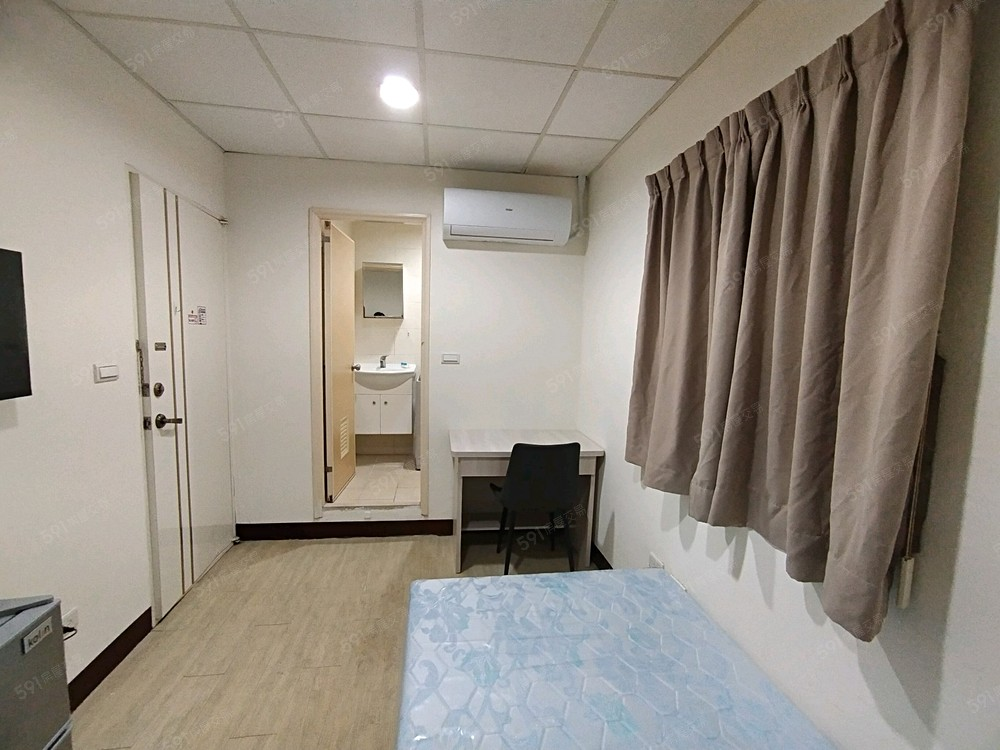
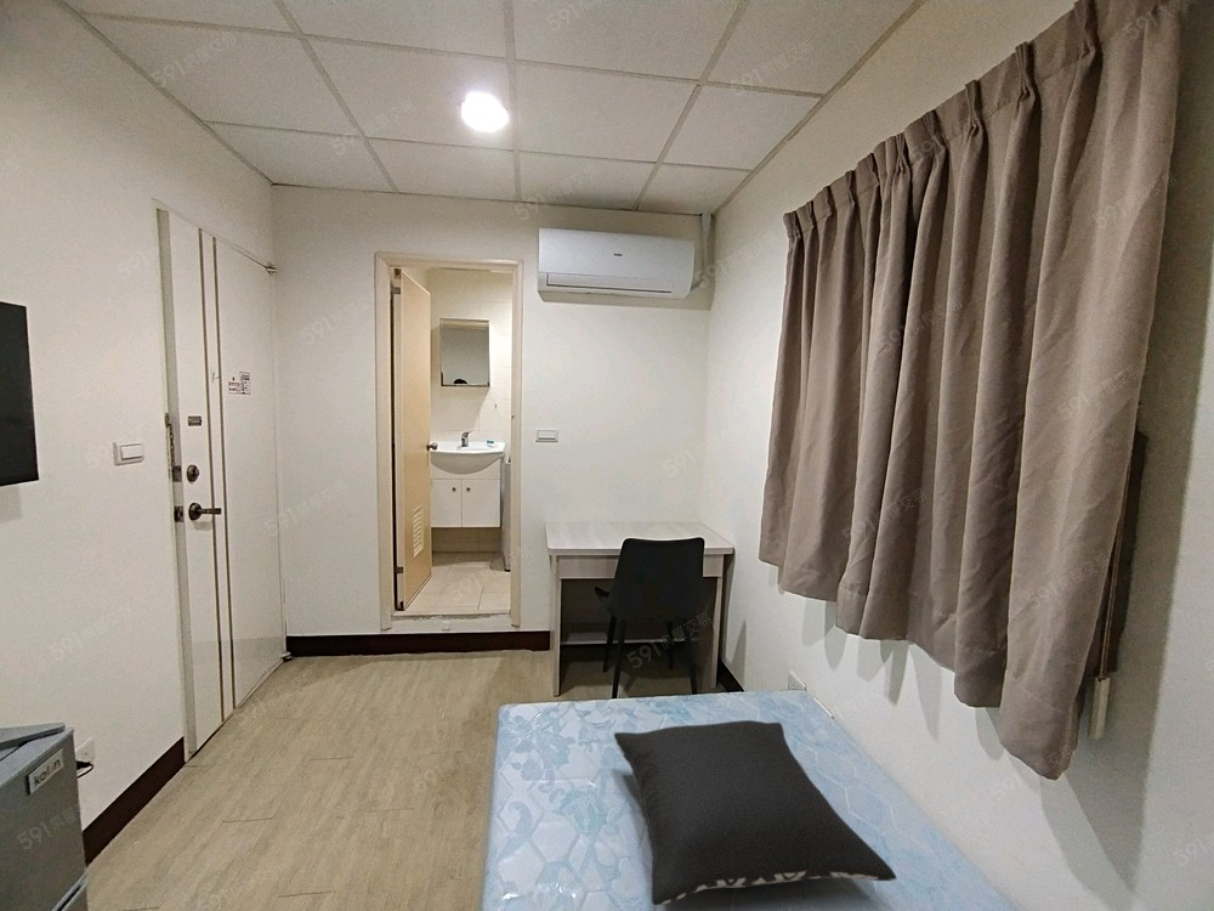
+ pillow (731, 792)
